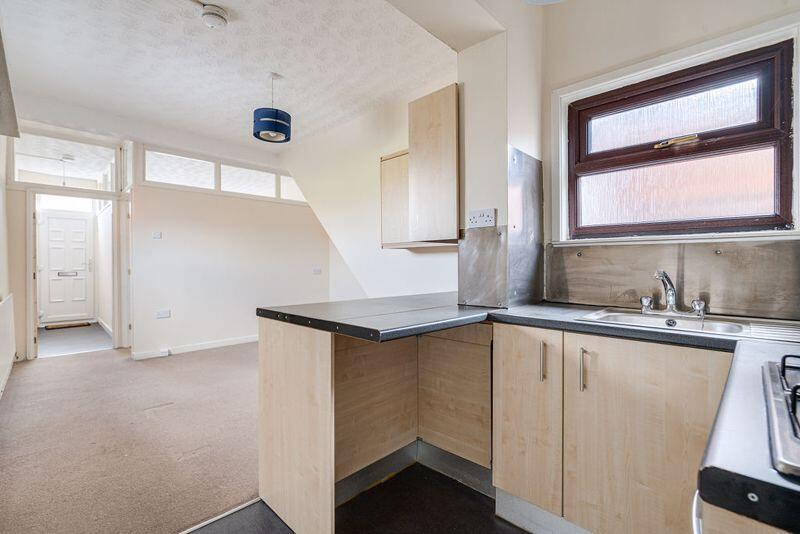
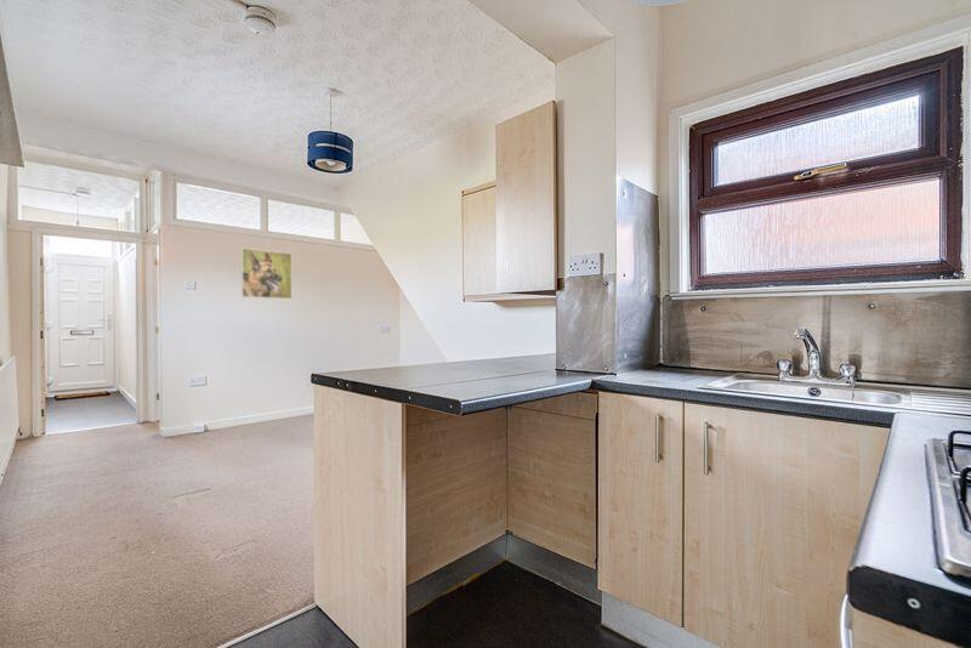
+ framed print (267, 274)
